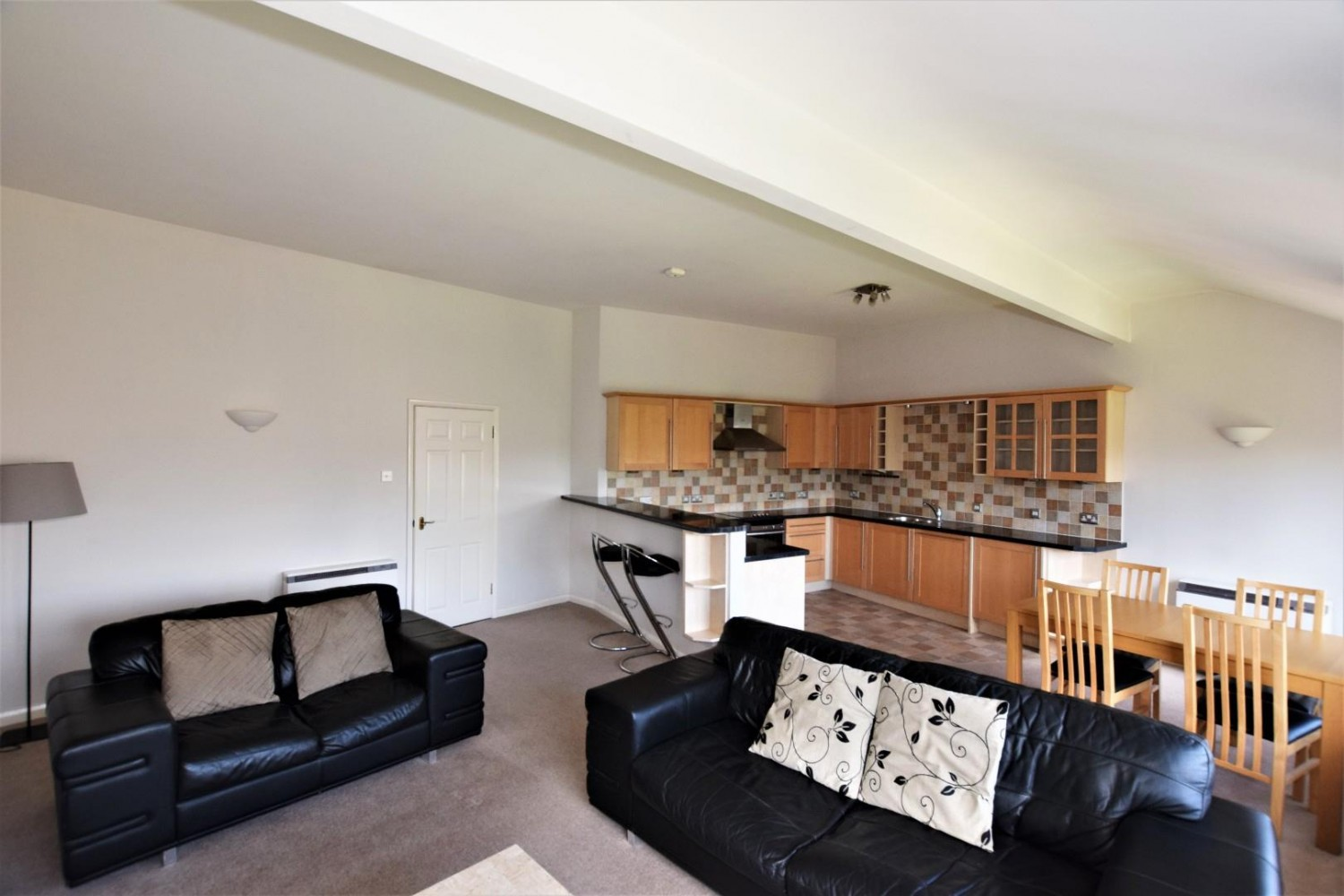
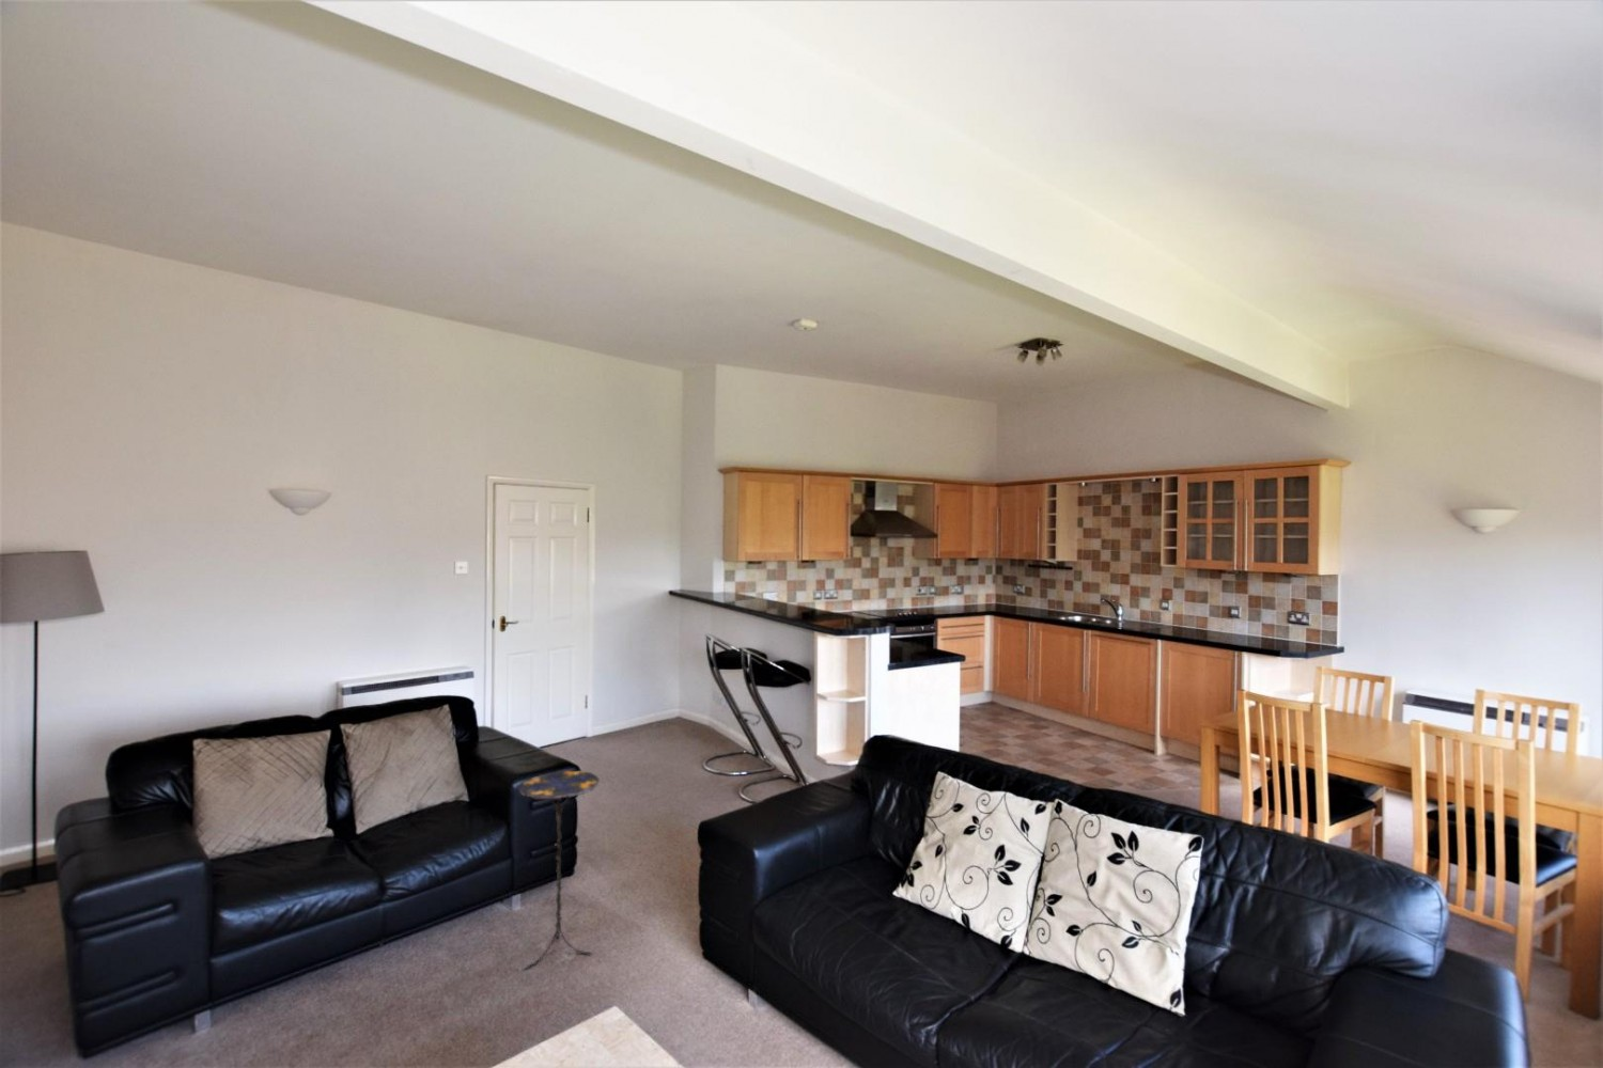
+ side table (558, 865)
